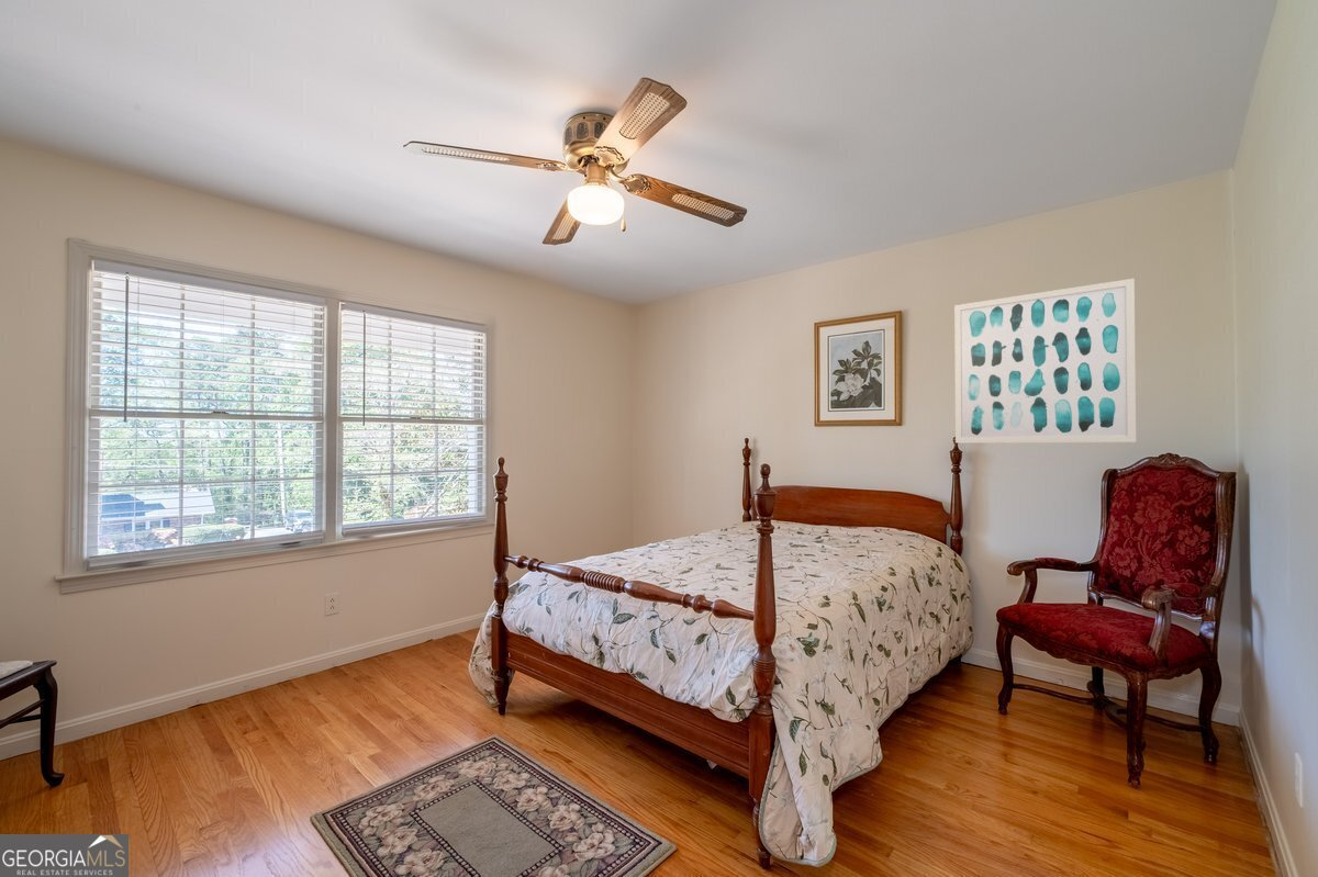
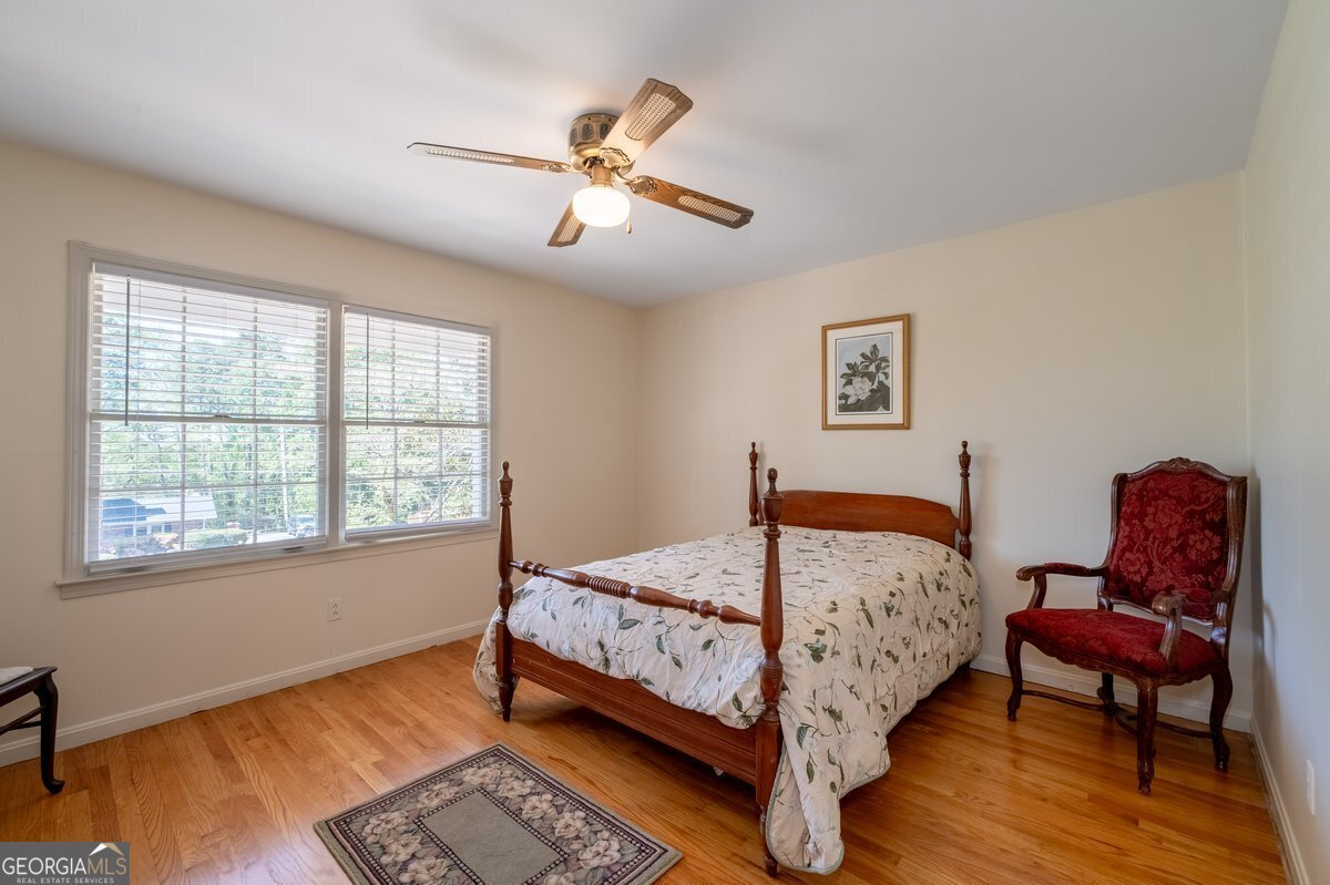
- wall art (1037, 368)
